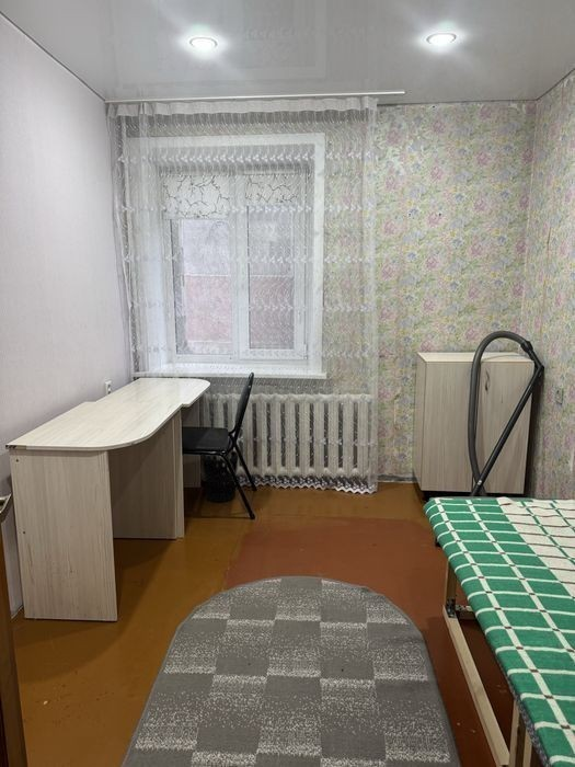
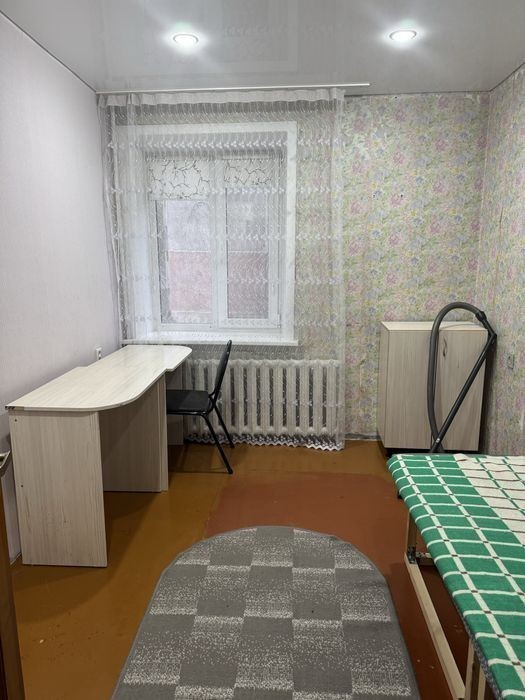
- wastebasket (220, 476)
